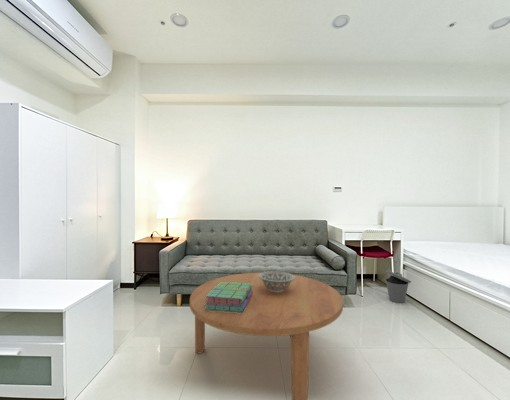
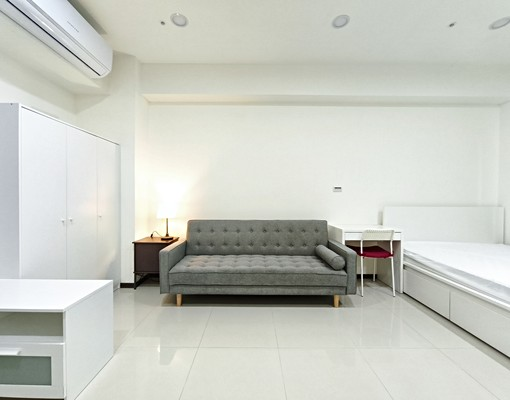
- trash can (397, 285)
- decorative bowl (276, 282)
- stack of books (230, 295)
- coffee table (265, 325)
